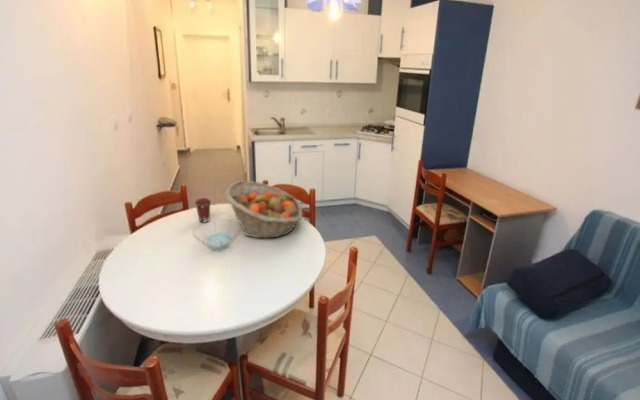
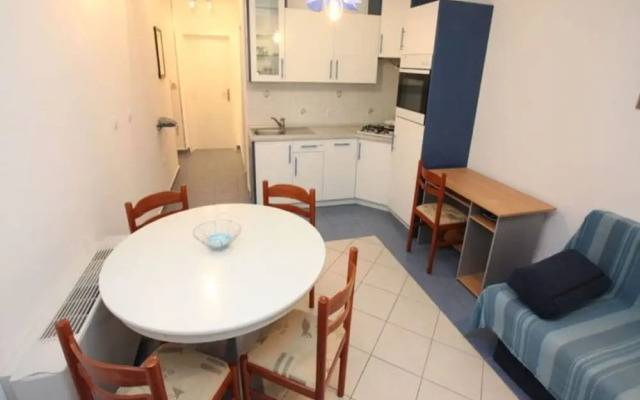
- coffee cup (203, 210)
- fruit basket (265, 206)
